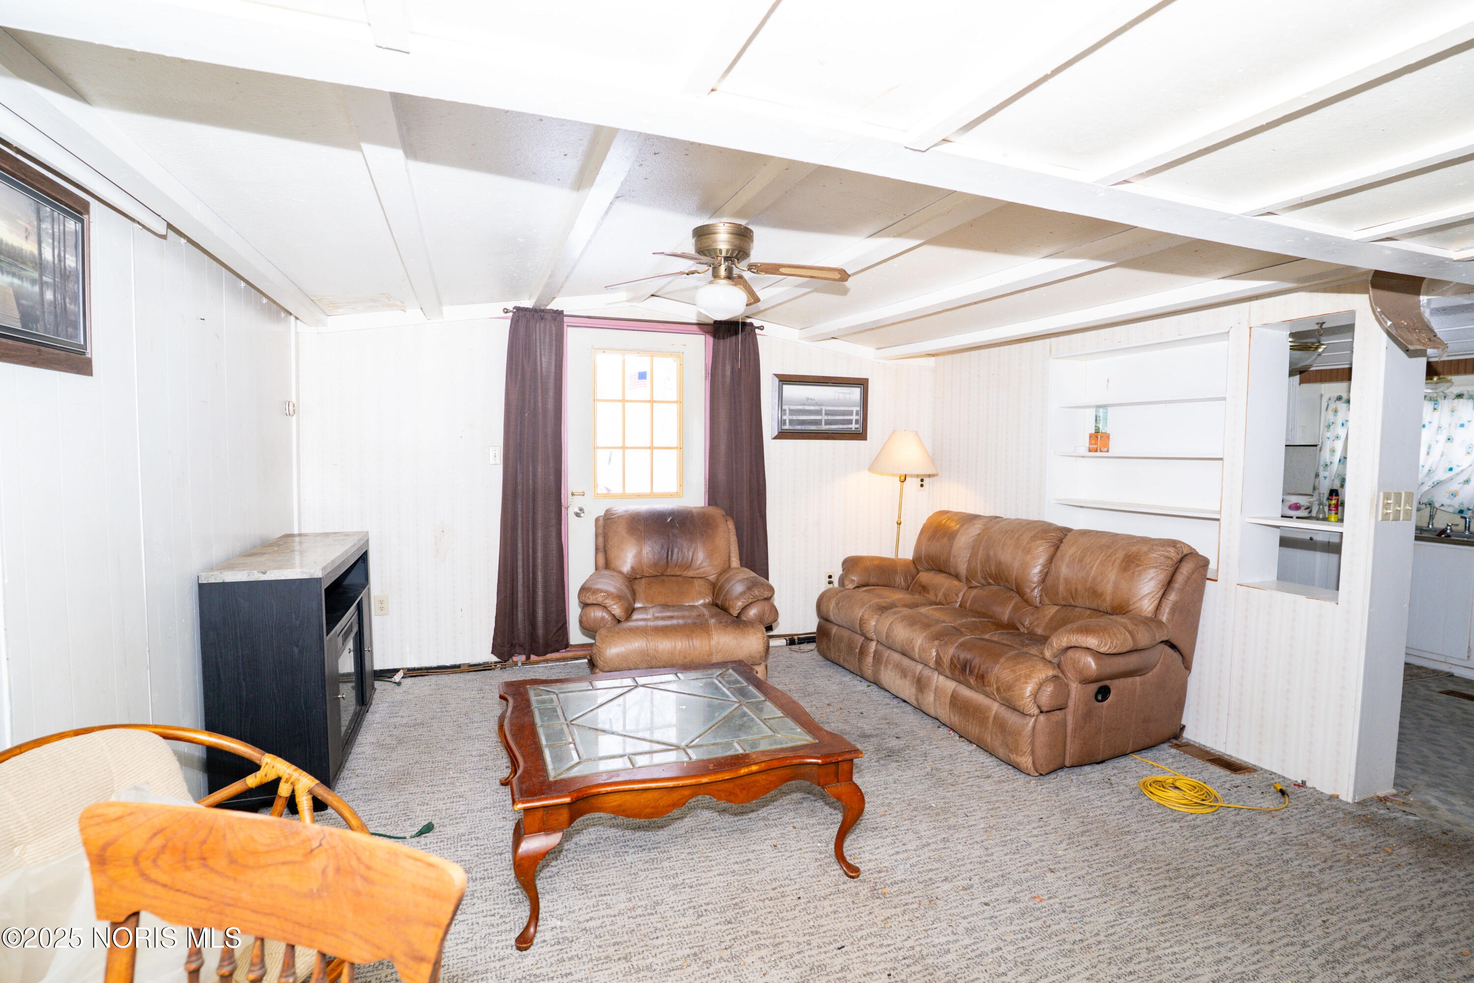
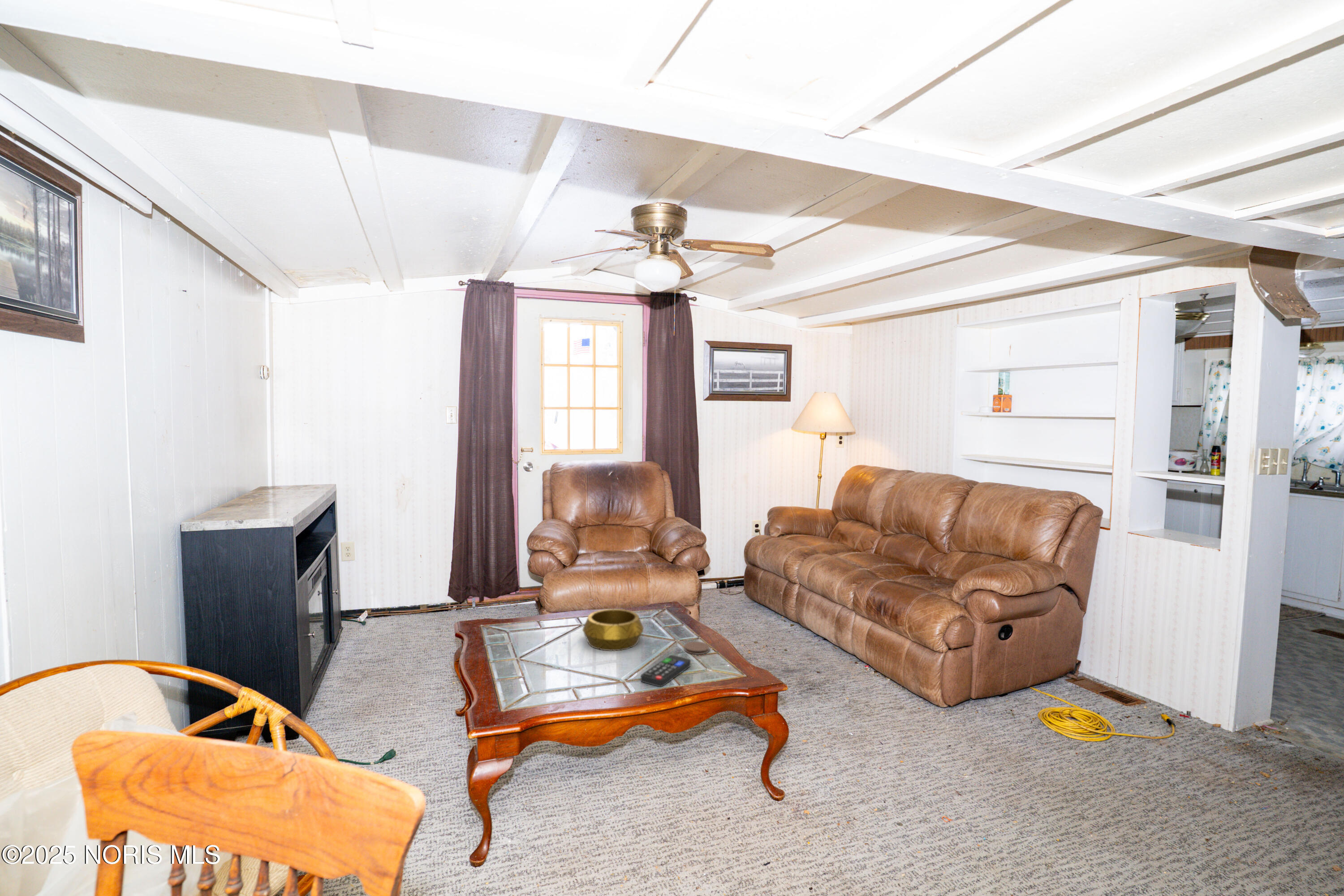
+ coaster (697, 648)
+ decorative bowl (613, 629)
+ remote control (666, 669)
